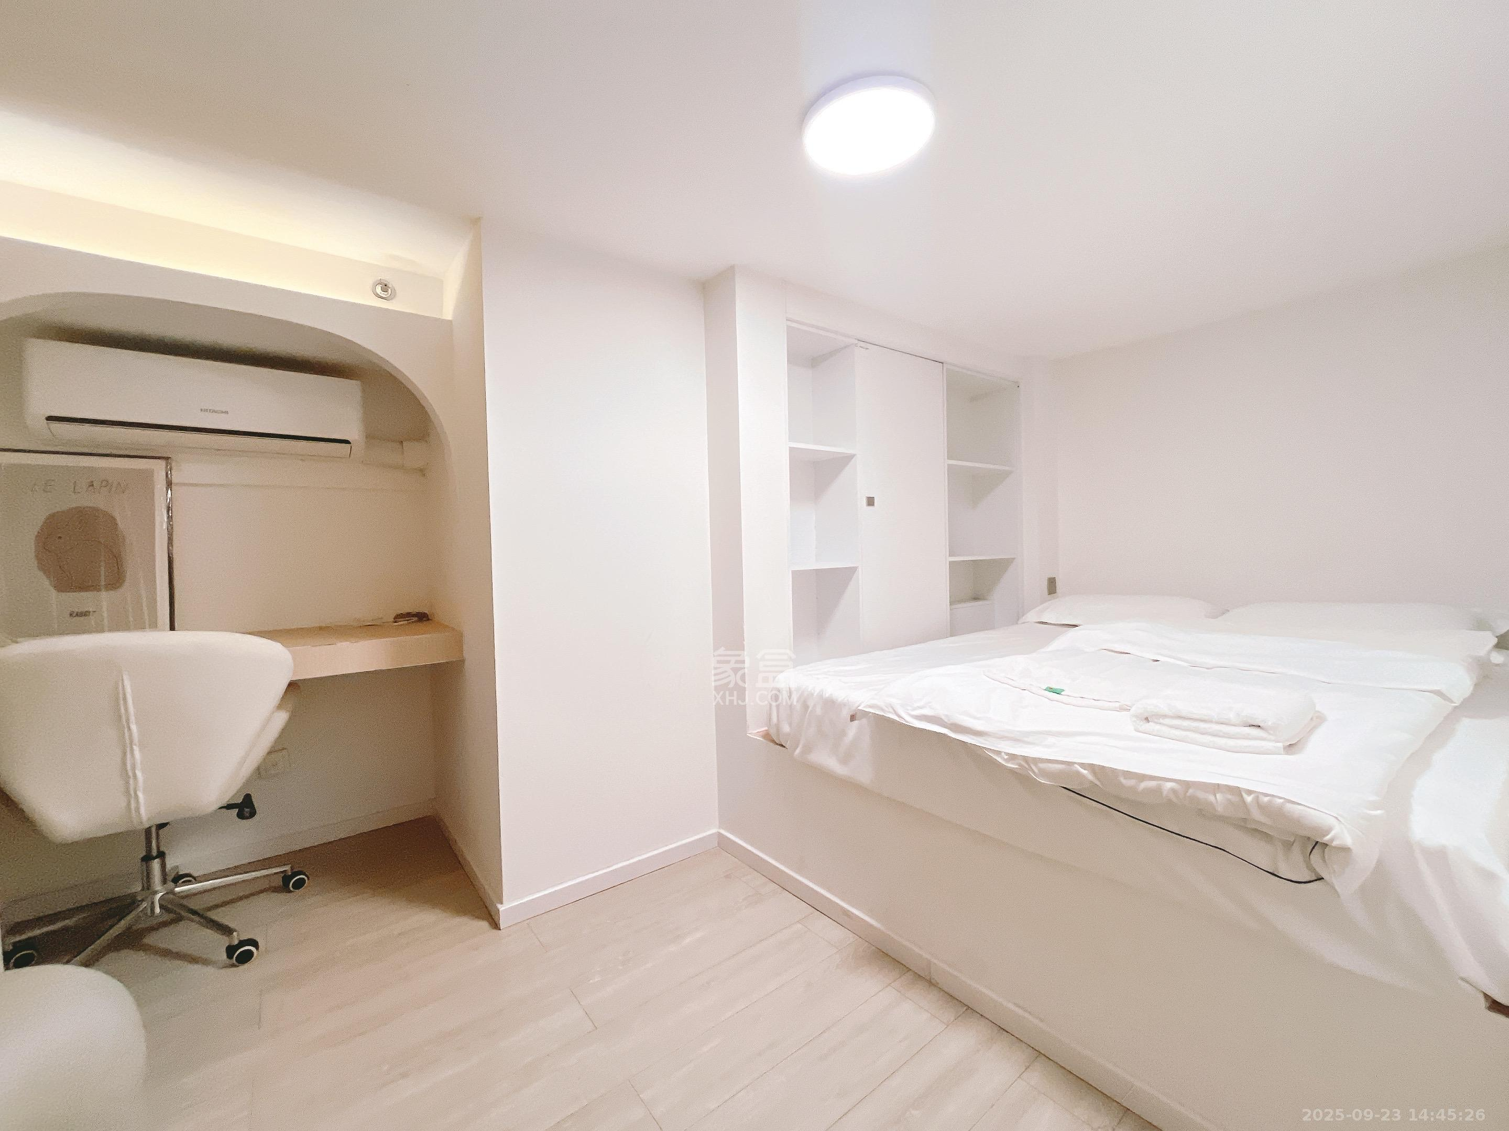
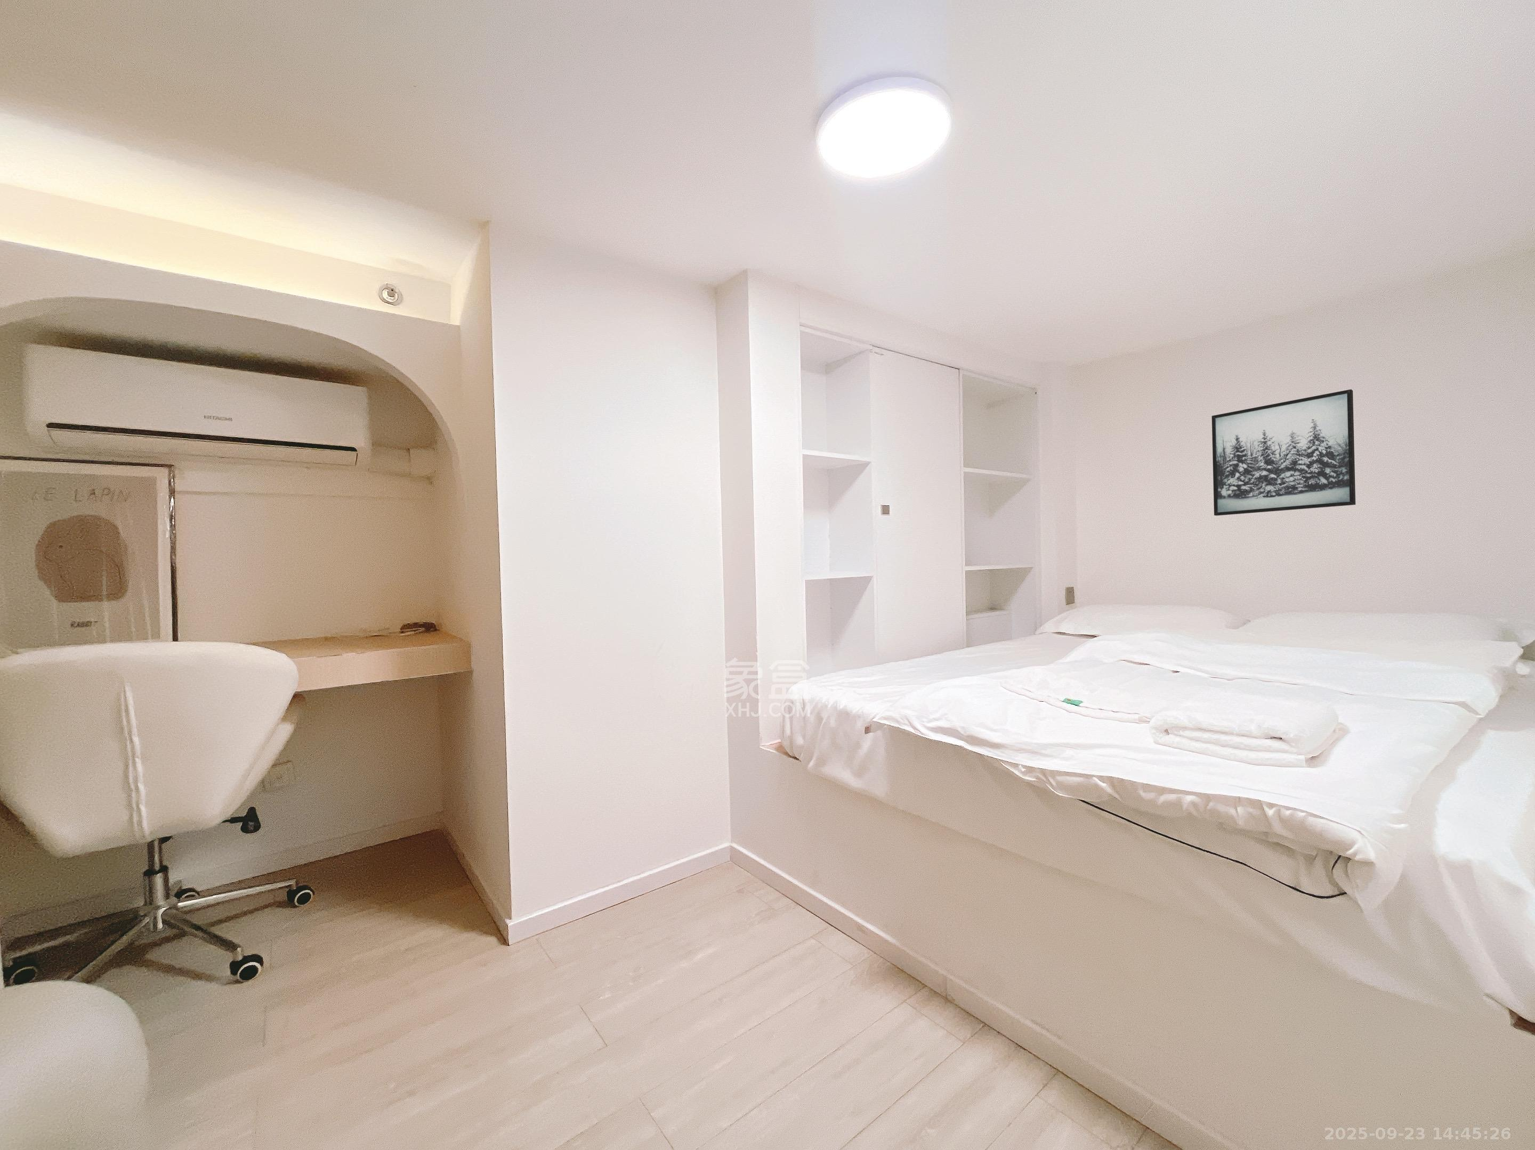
+ wall art (1279, 457)
